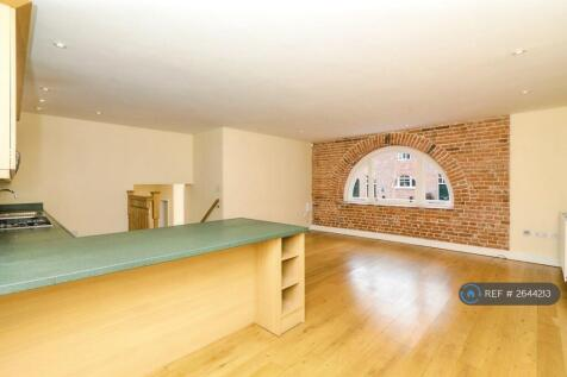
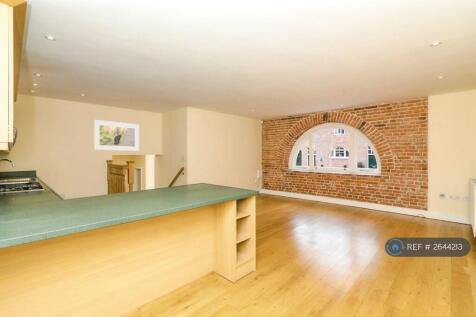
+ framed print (117, 136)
